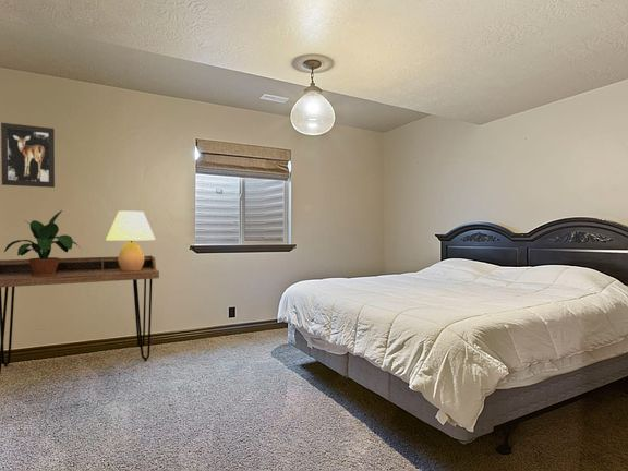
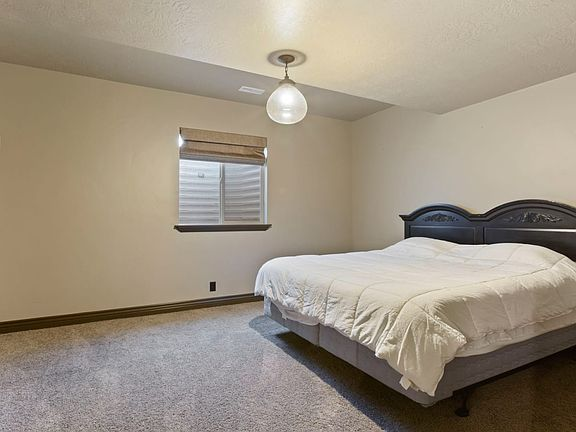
- table lamp (131, 240)
- desk (76, 282)
- potted plant (45, 241)
- wall art (28, 156)
